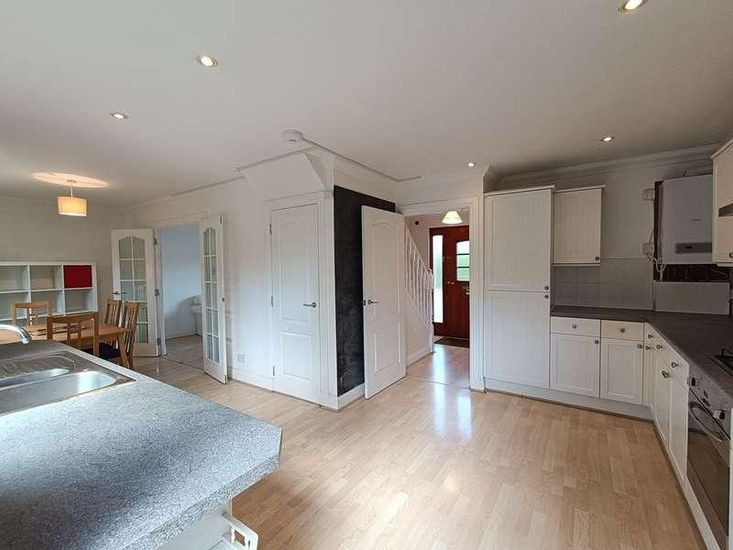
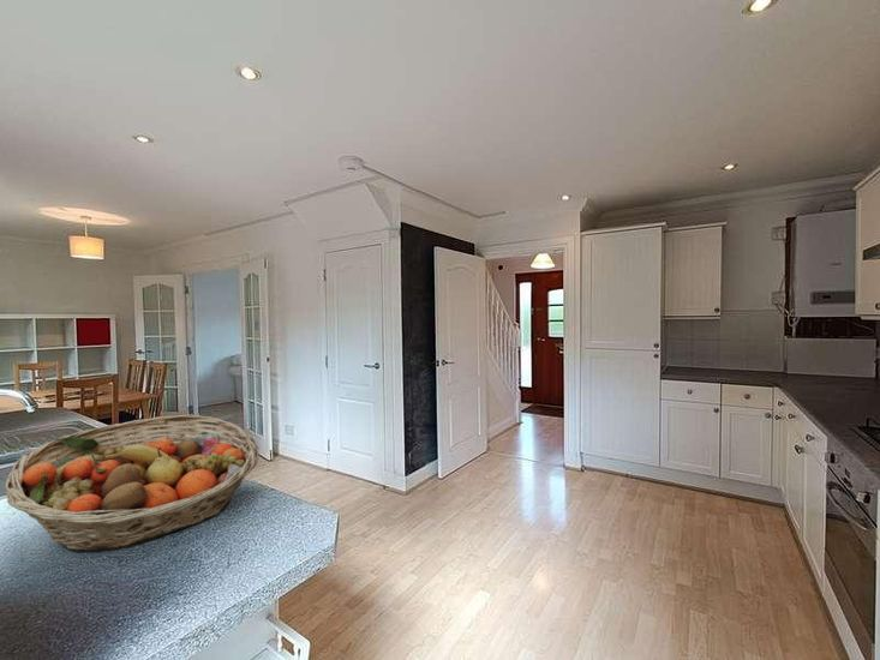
+ fruit basket (150, 473)
